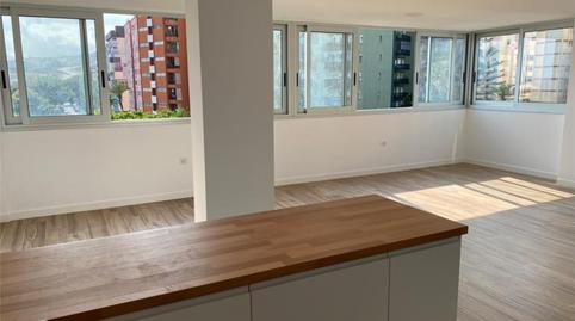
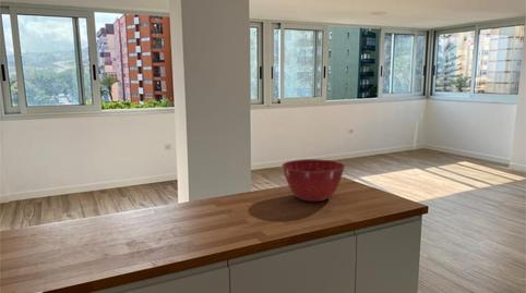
+ mixing bowl (312, 181)
